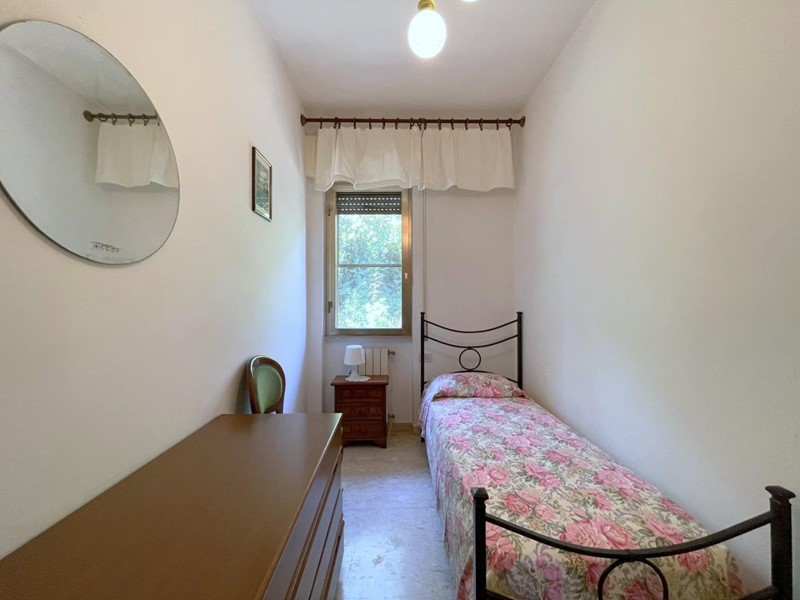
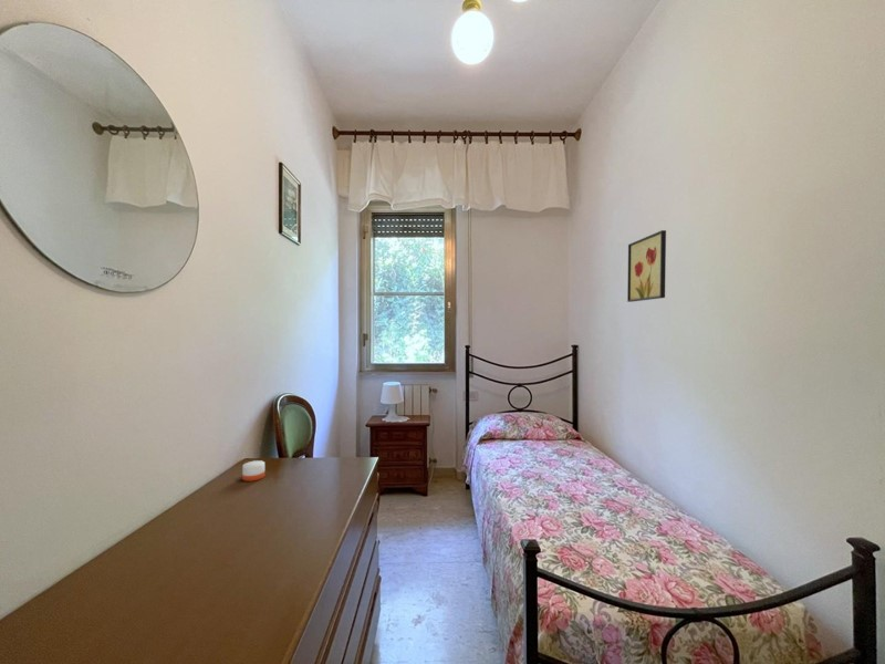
+ candle (253, 463)
+ wall art (646, 269)
